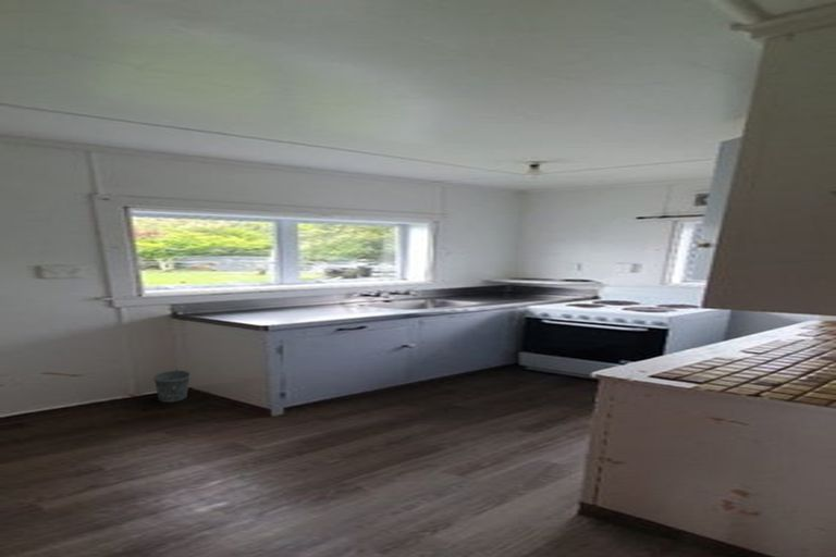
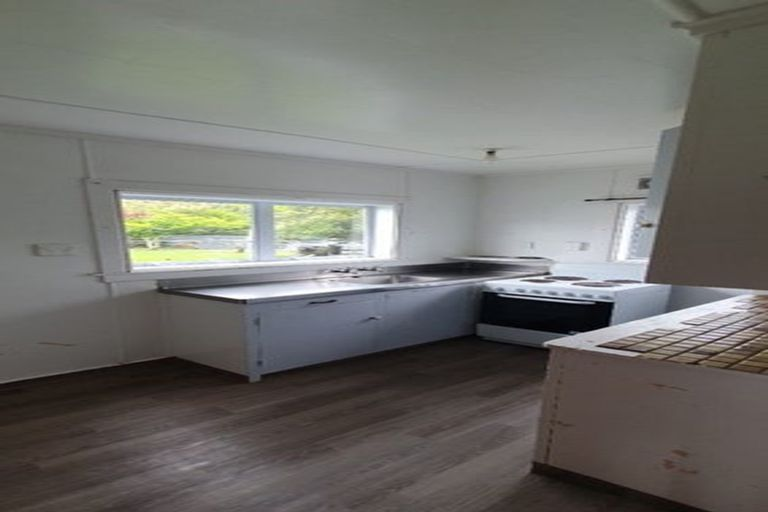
- bucket (172, 377)
